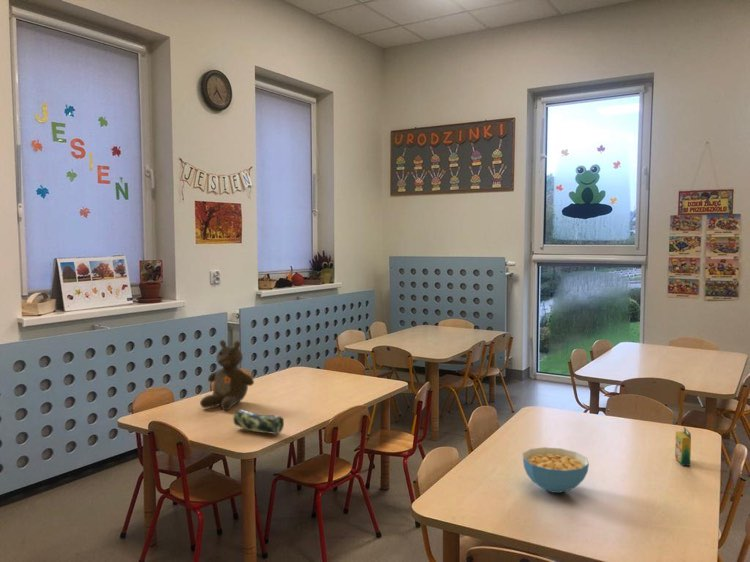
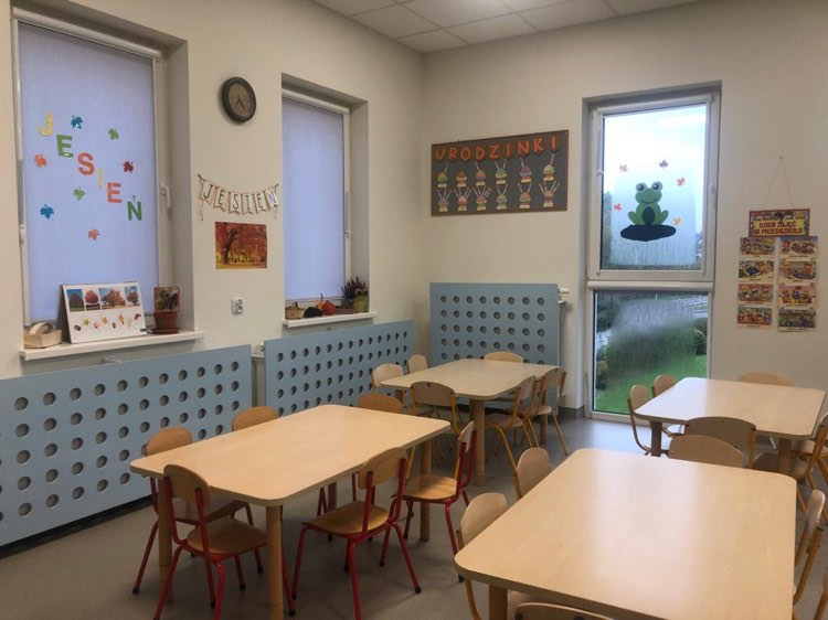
- pencil case (257, 421)
- cereal bowl (554, 473)
- teddy bear (224, 373)
- crayon box (682, 445)
